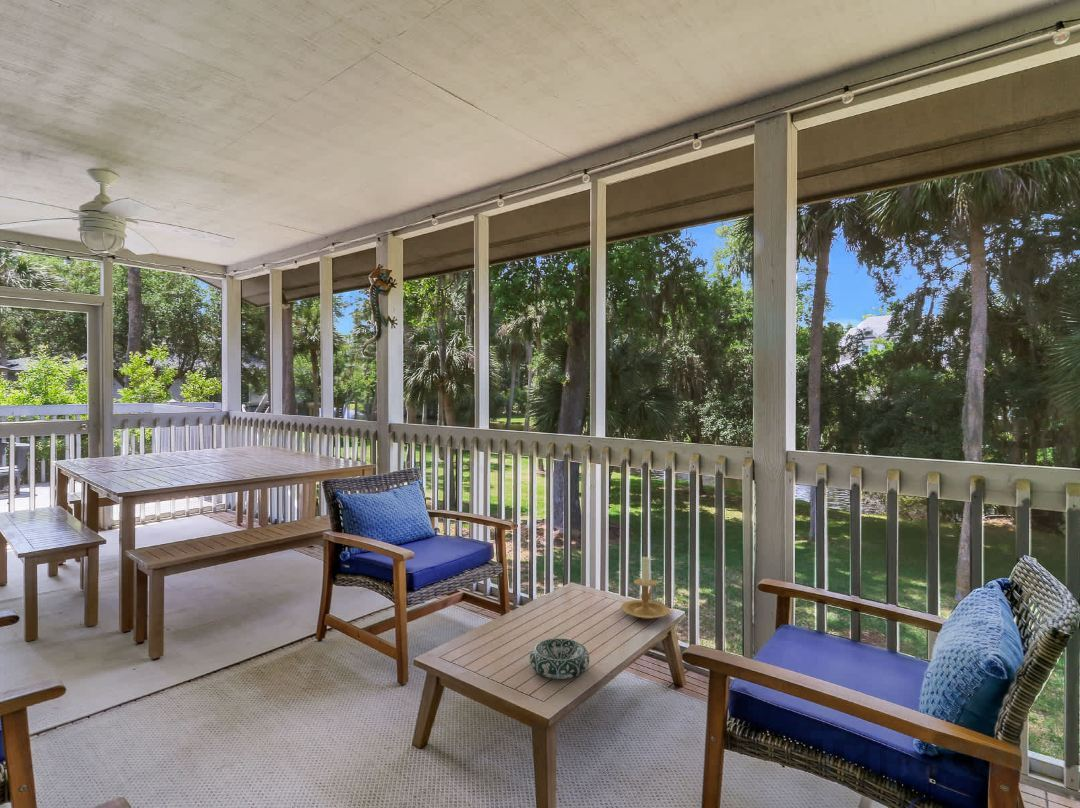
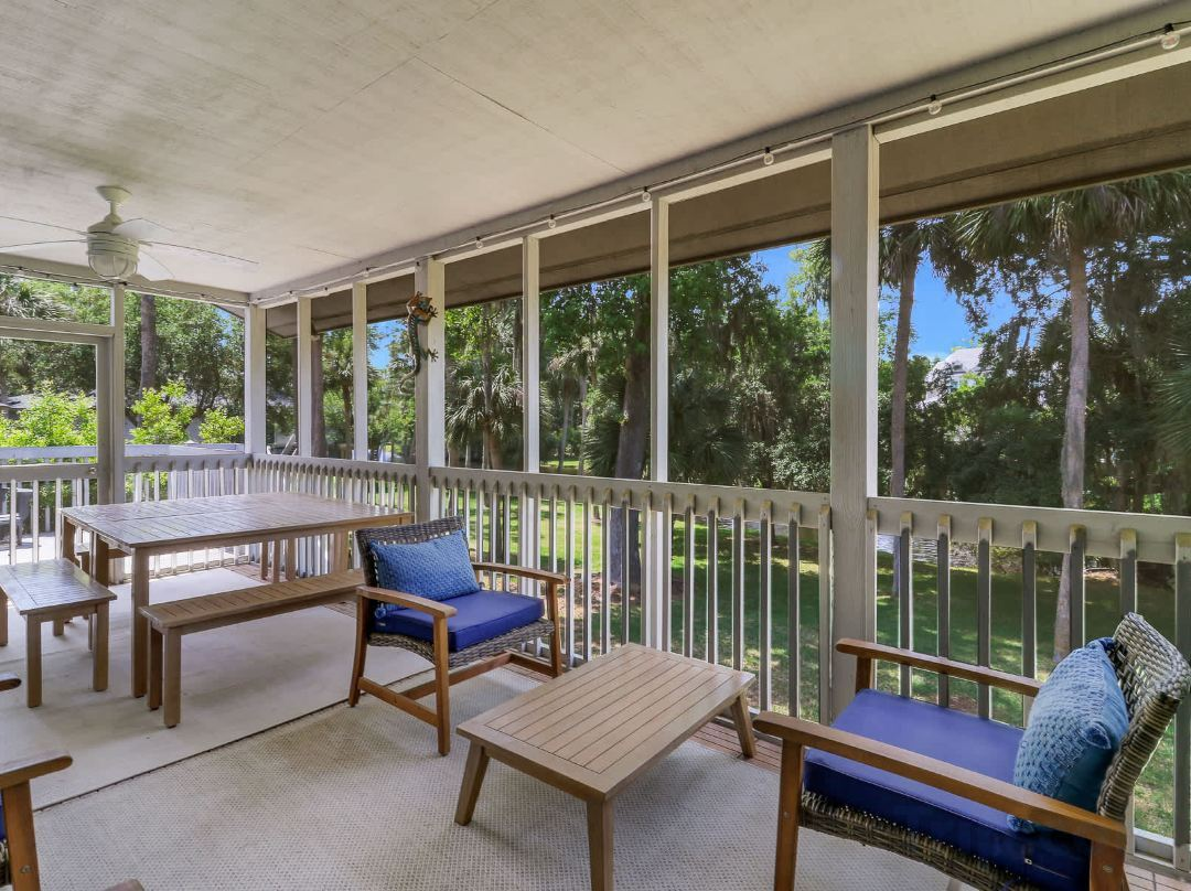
- candle holder (645, 584)
- decorative bowl (559, 658)
